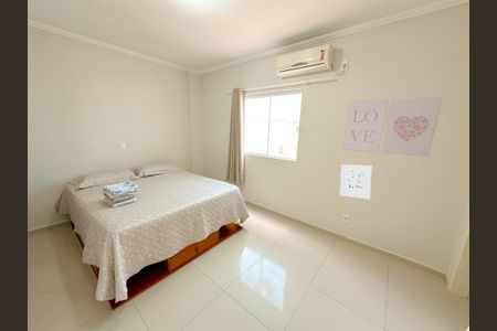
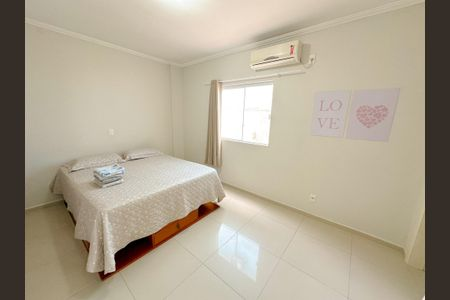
- wall art (355, 181)
